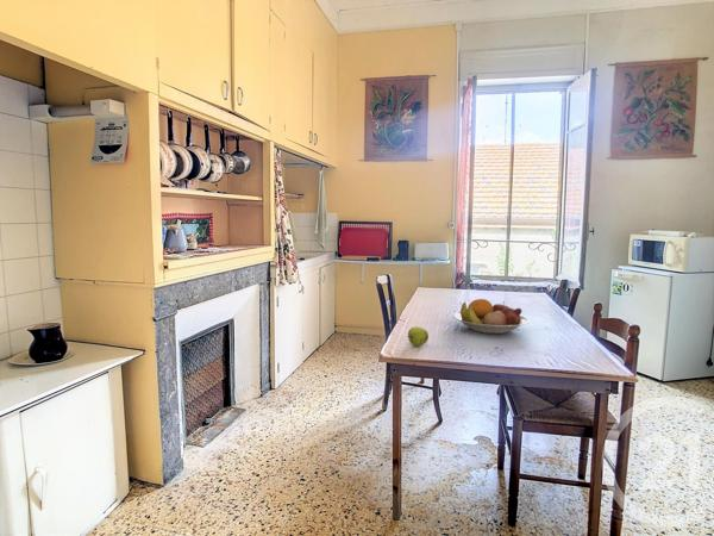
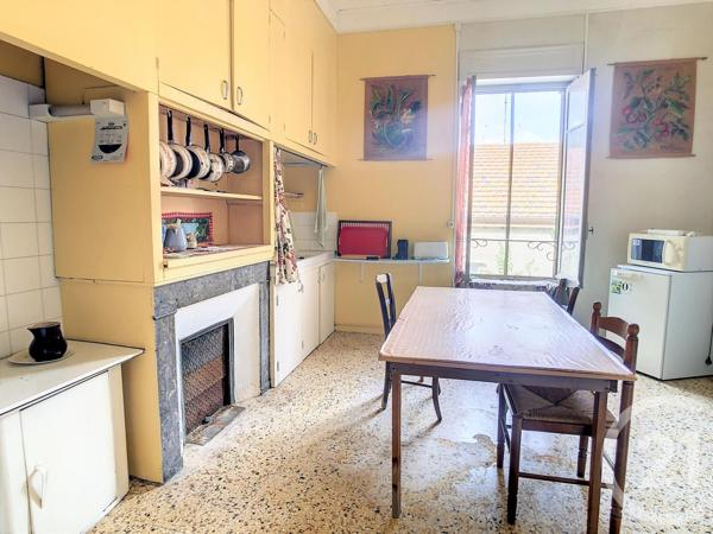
- apple (416, 336)
- fruit bowl (490, 313)
